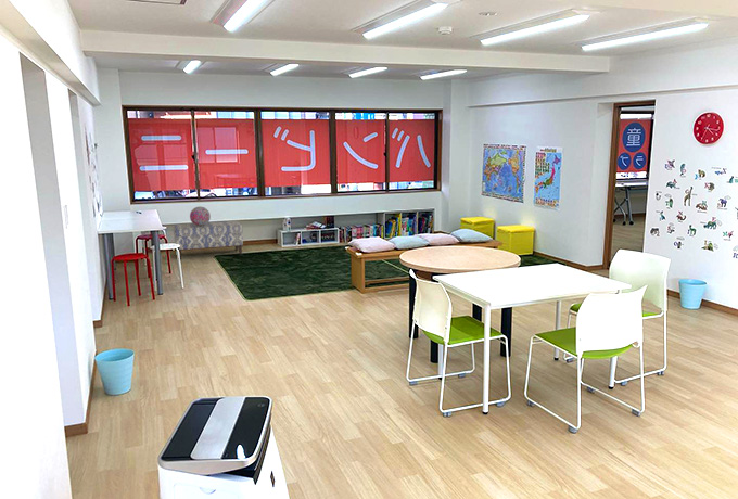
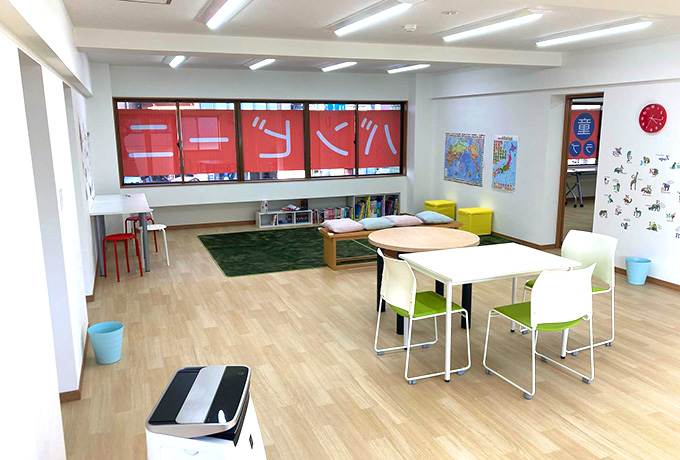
- bench (208, 239)
- decorative globe (200, 216)
